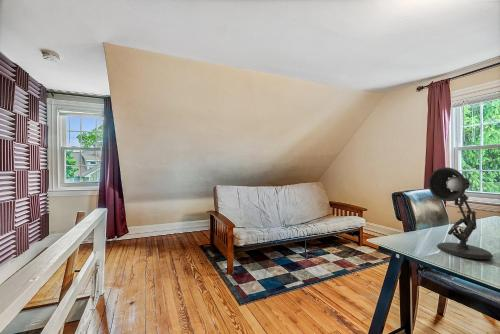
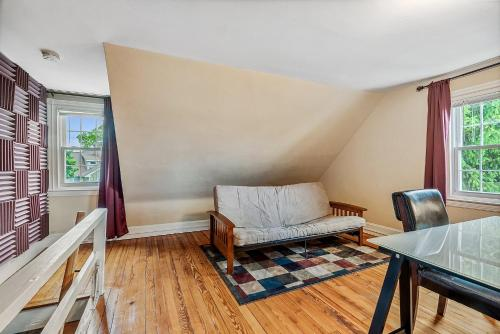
- desk lamp (461, 209)
